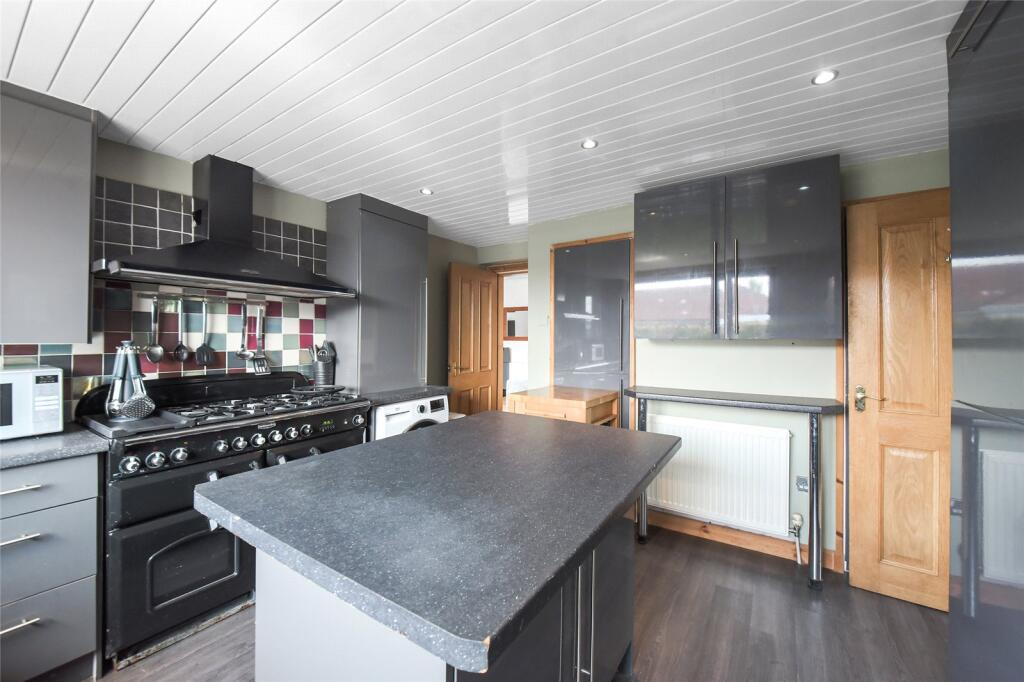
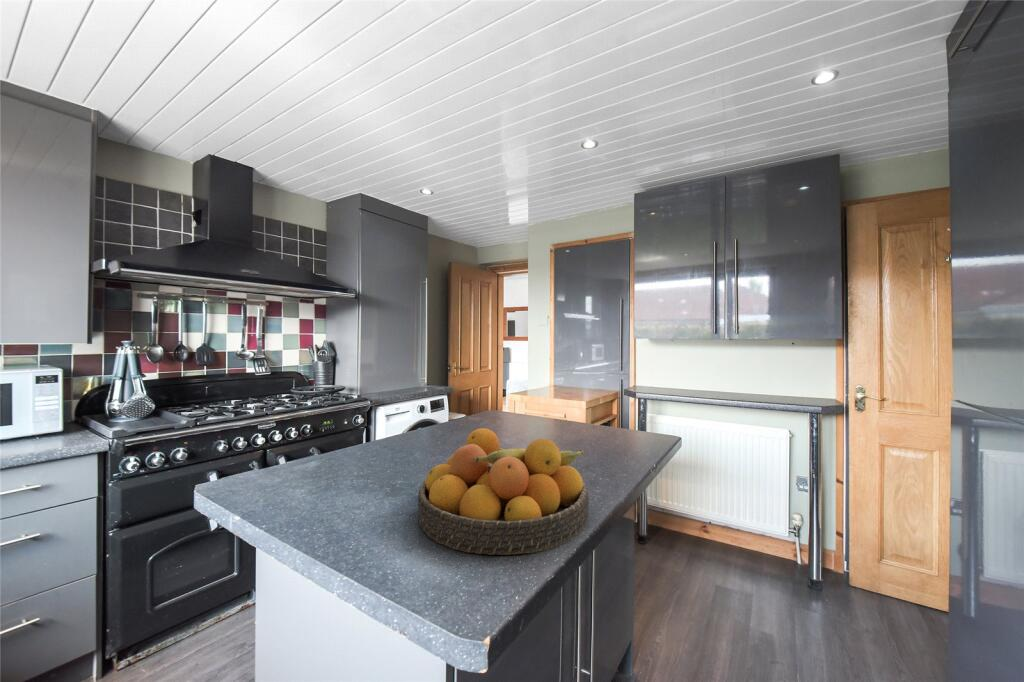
+ fruit bowl (503, 474)
